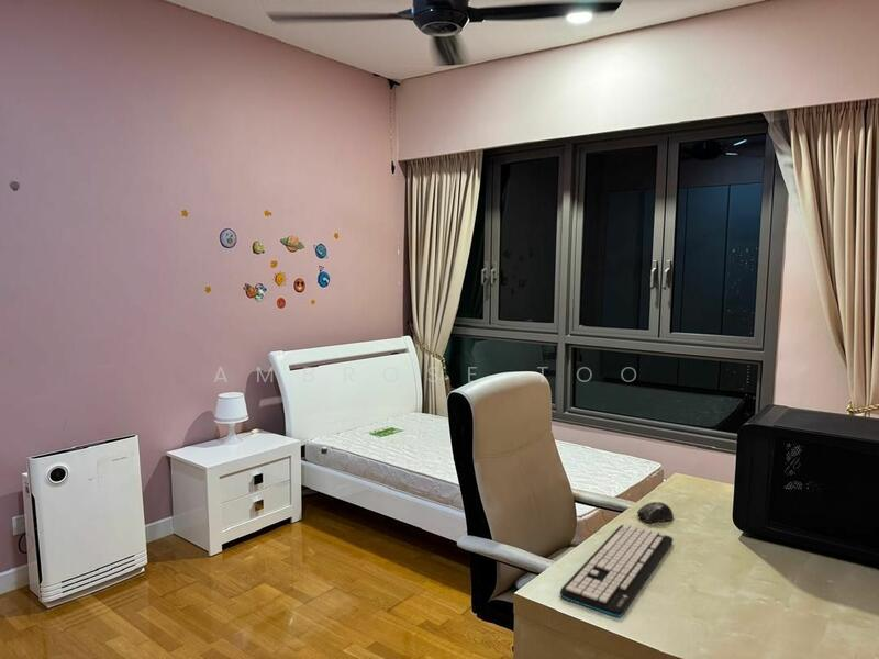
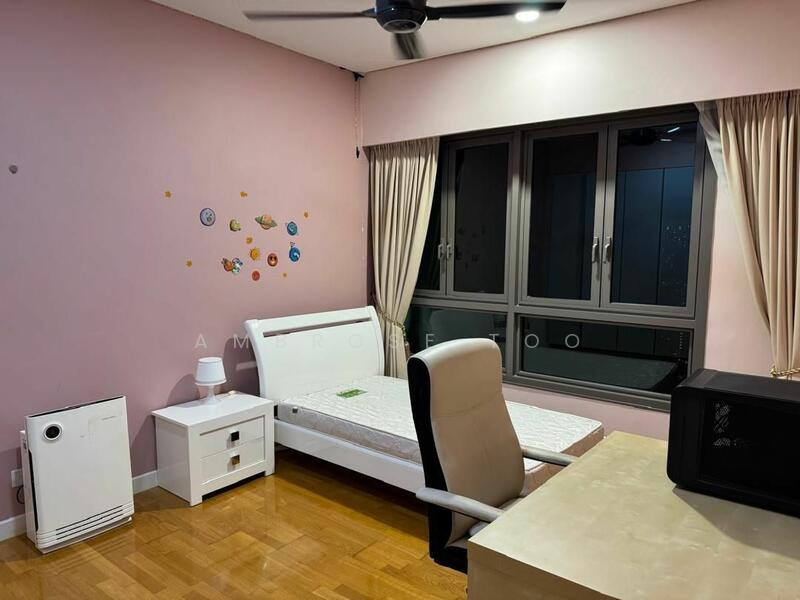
- keyboard (621, 562)
- computer mouse (655, 510)
